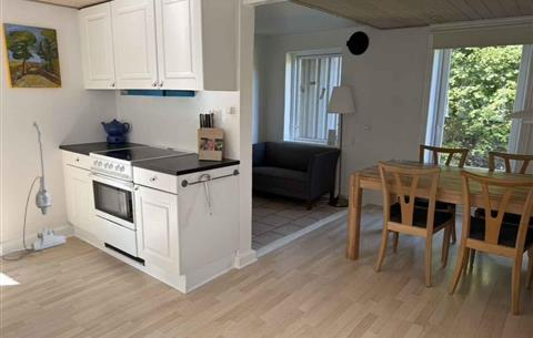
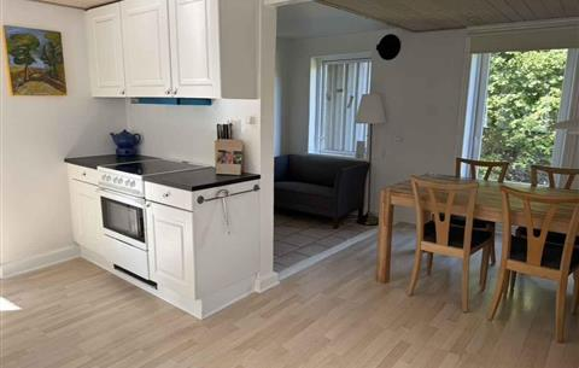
- vacuum cleaner (30, 190)
